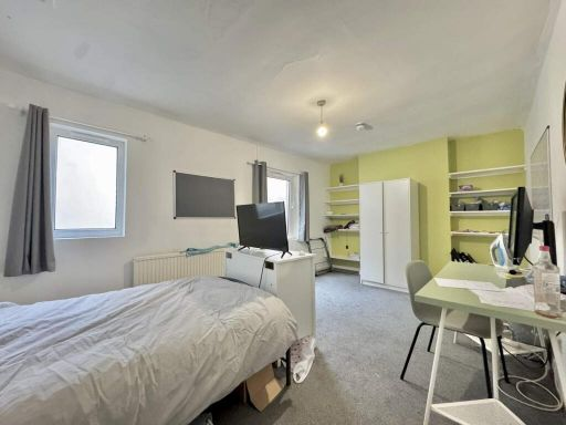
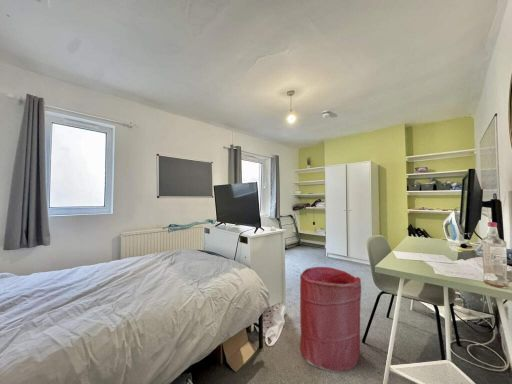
+ laundry hamper (329, 311)
